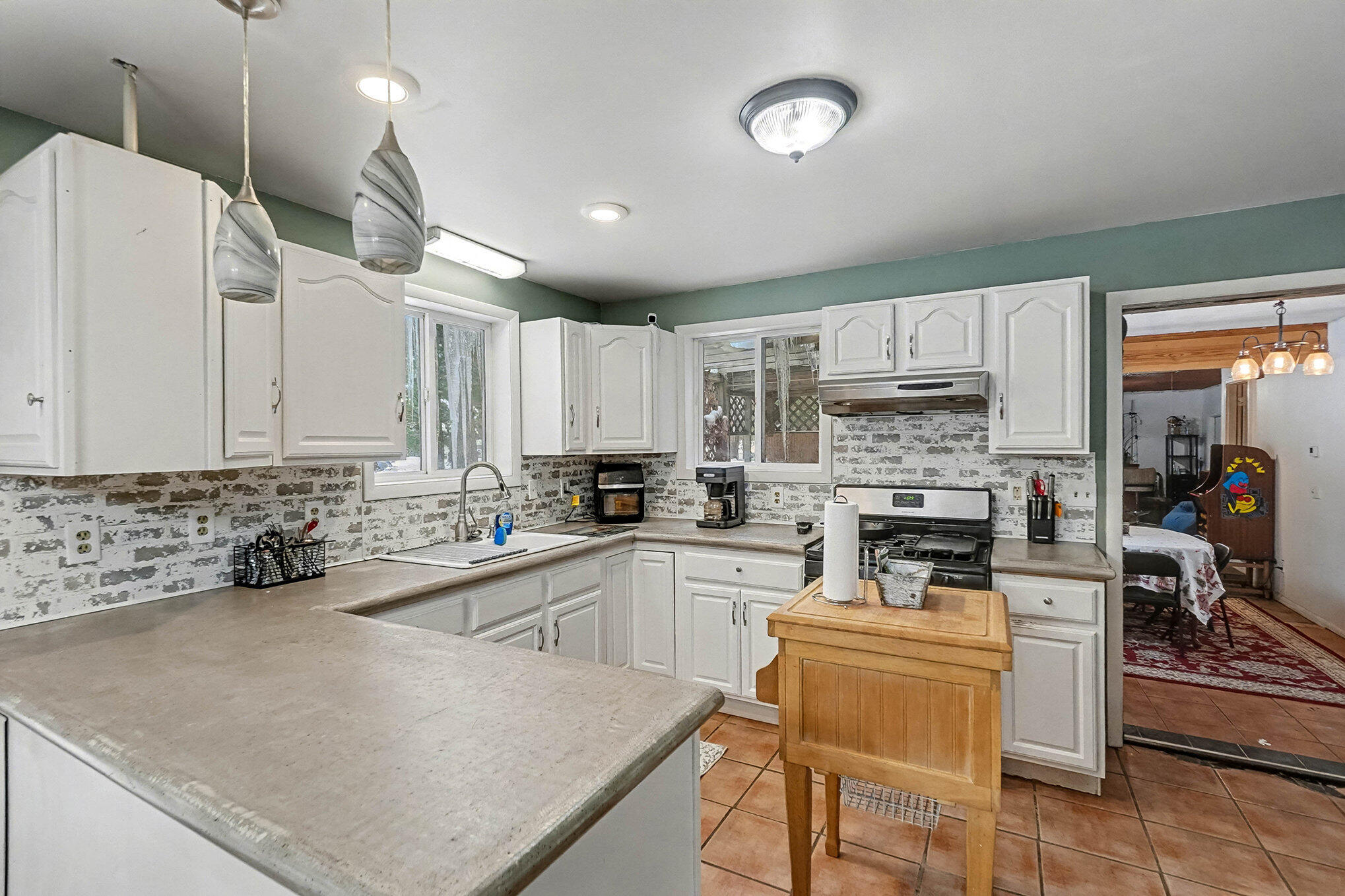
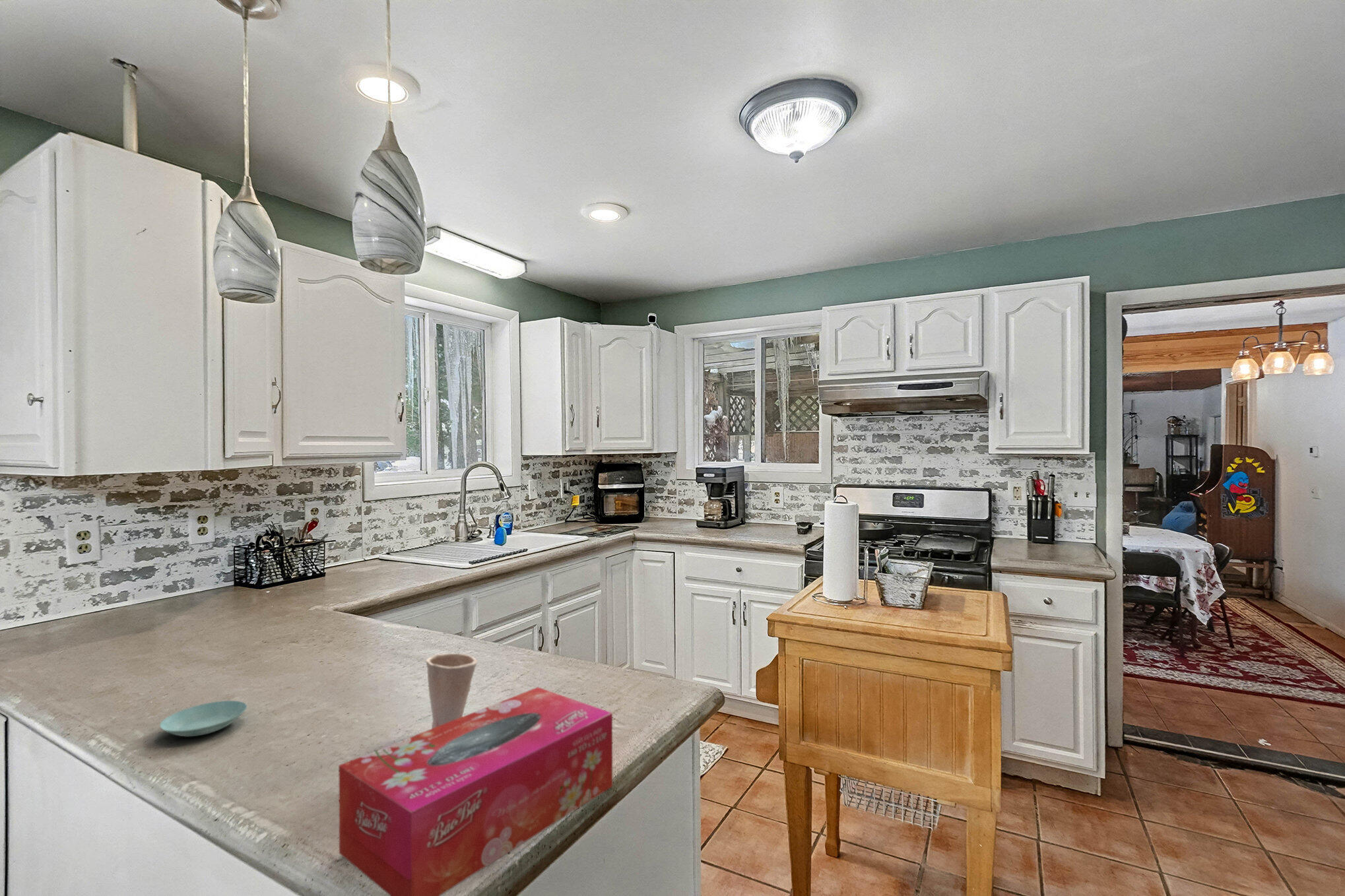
+ tissue box (488, 777)
+ cup (452, 693)
+ saucer (205, 720)
